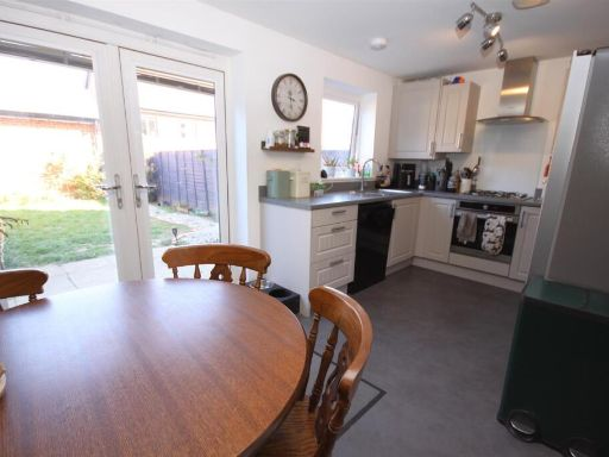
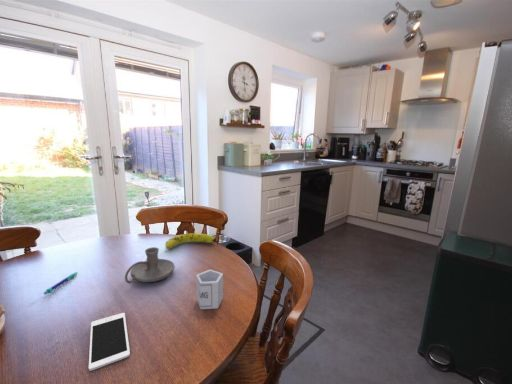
+ fruit (191, 241)
+ pen (63, 281)
+ cell phone (109, 337)
+ cup (211, 287)
+ candle holder (148, 264)
